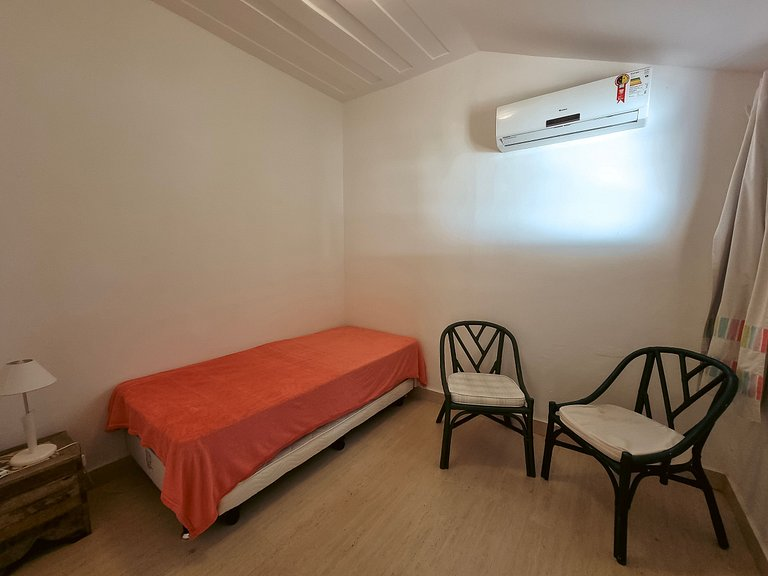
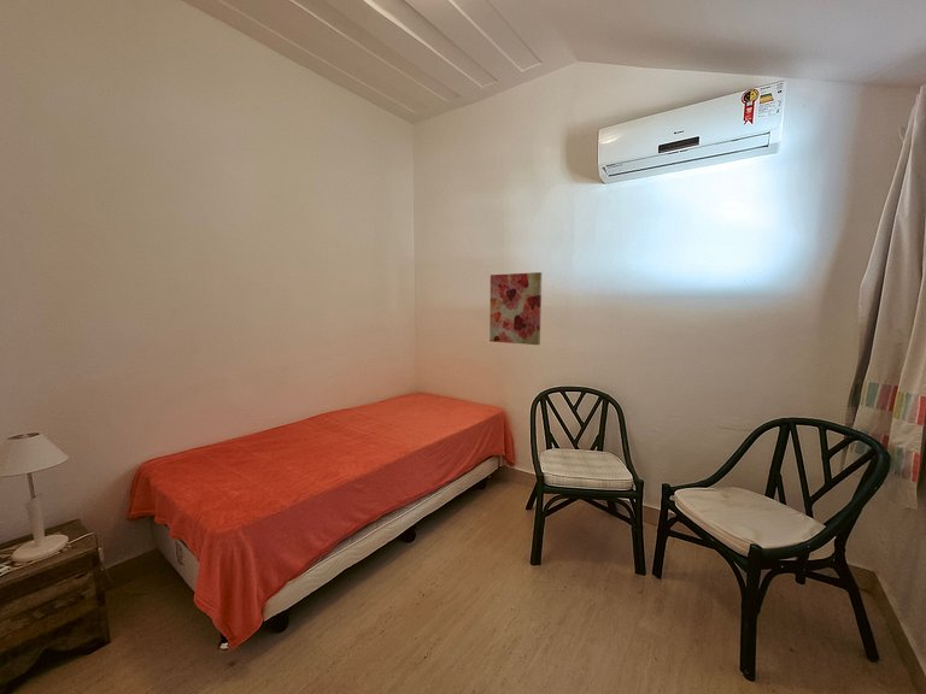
+ wall art (514, 308)
